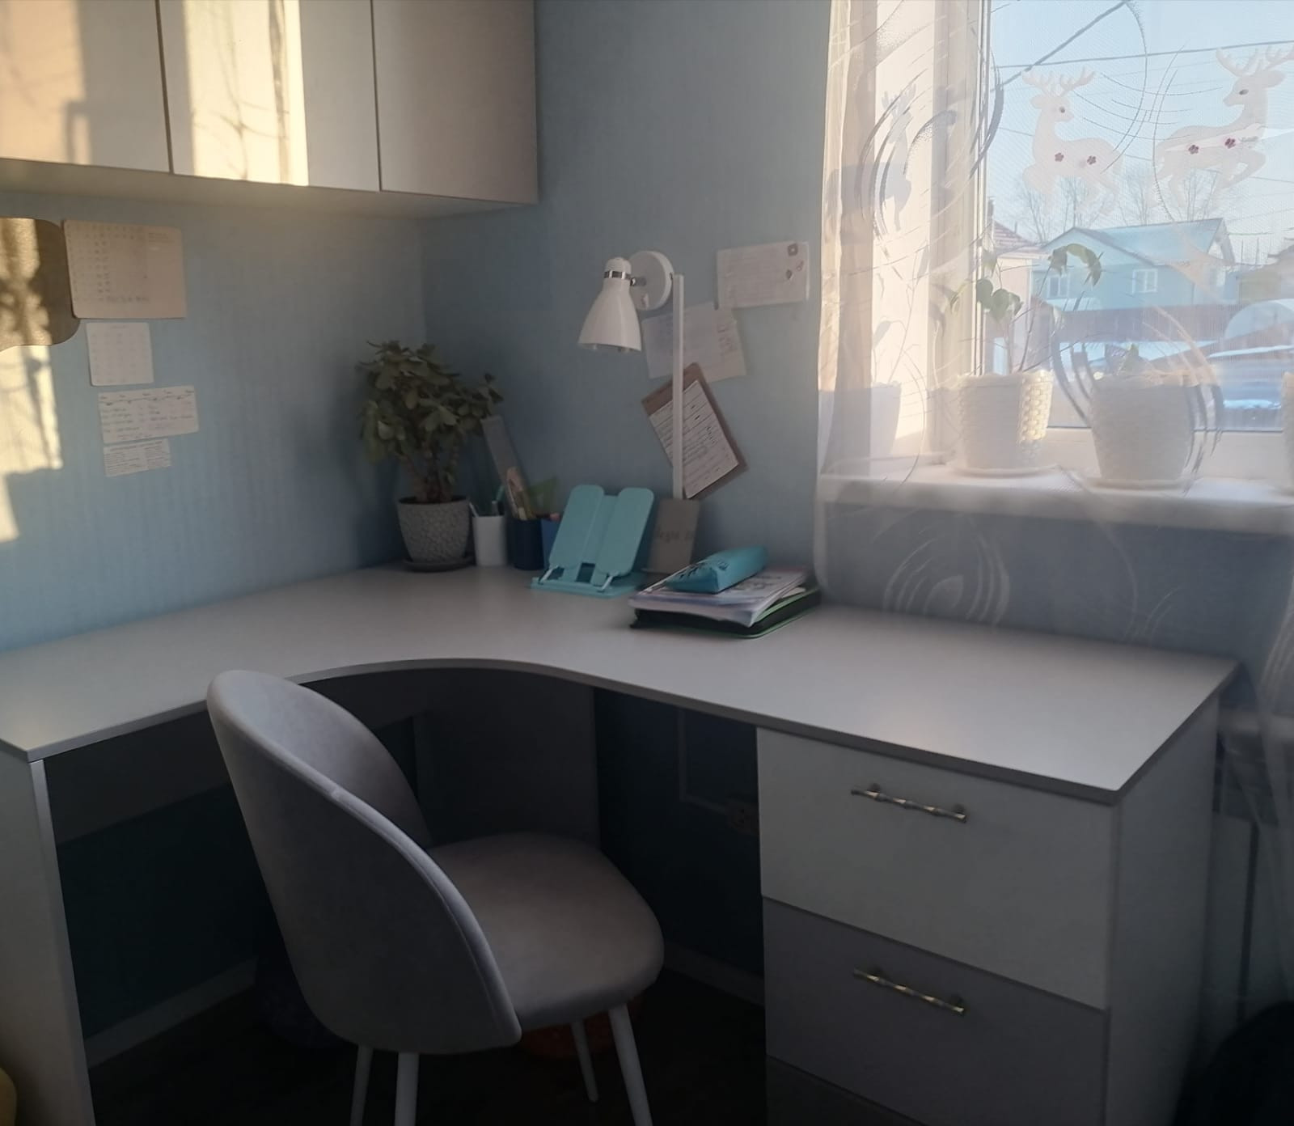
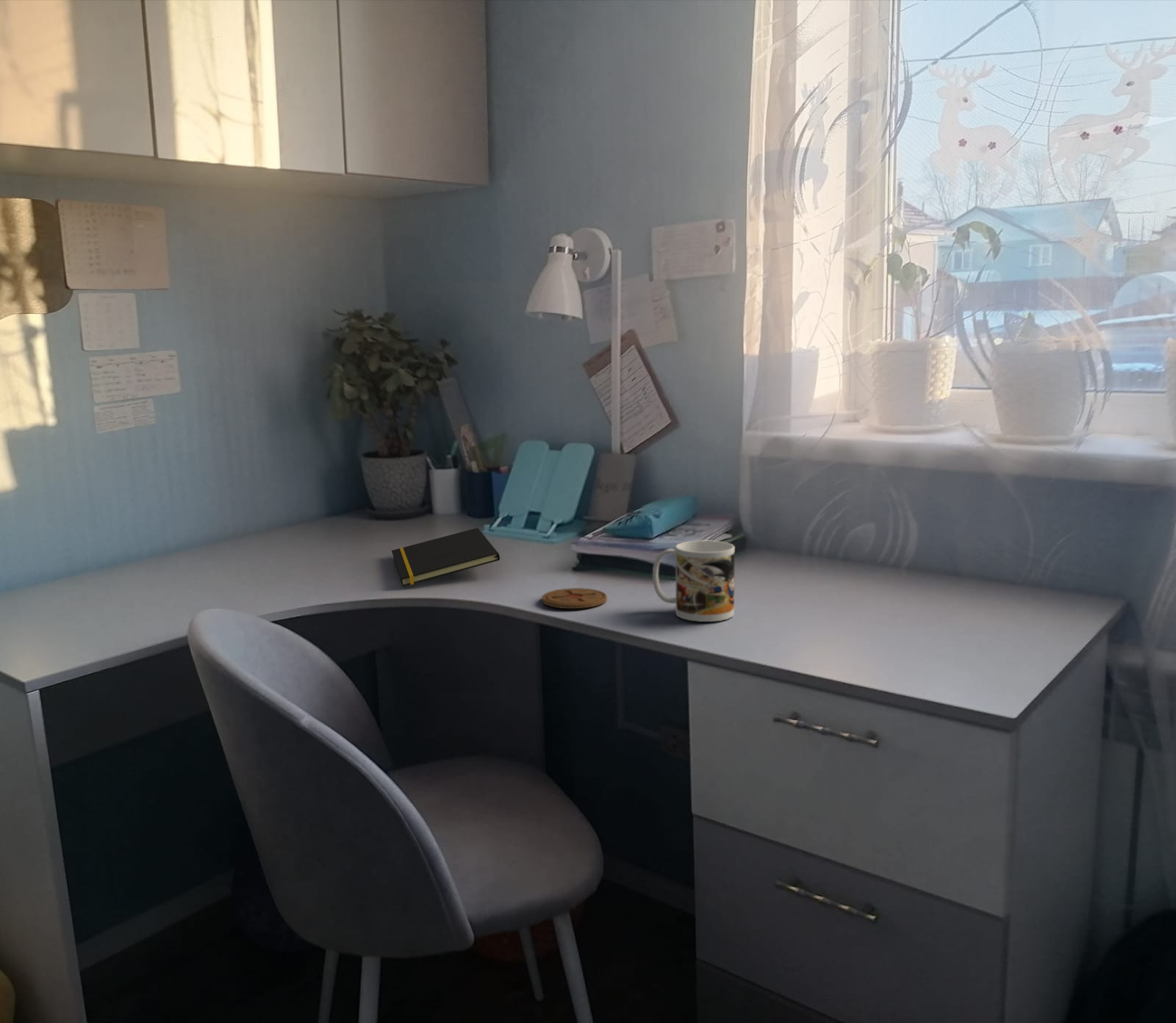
+ coaster (574, 597)
+ mug (692, 578)
+ notepad (442, 555)
